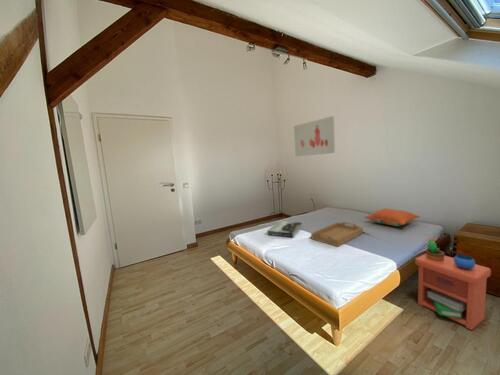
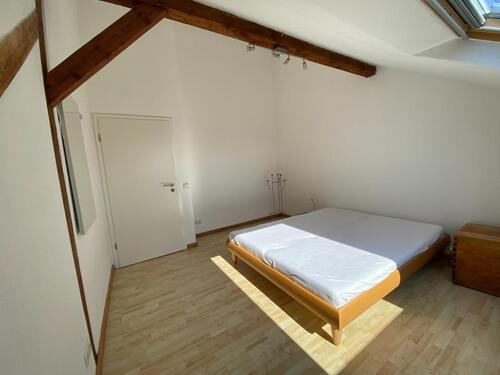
- wall art (312, 138)
- book (285, 228)
- serving tray (337, 232)
- pillow (391, 216)
- nightstand (448, 277)
